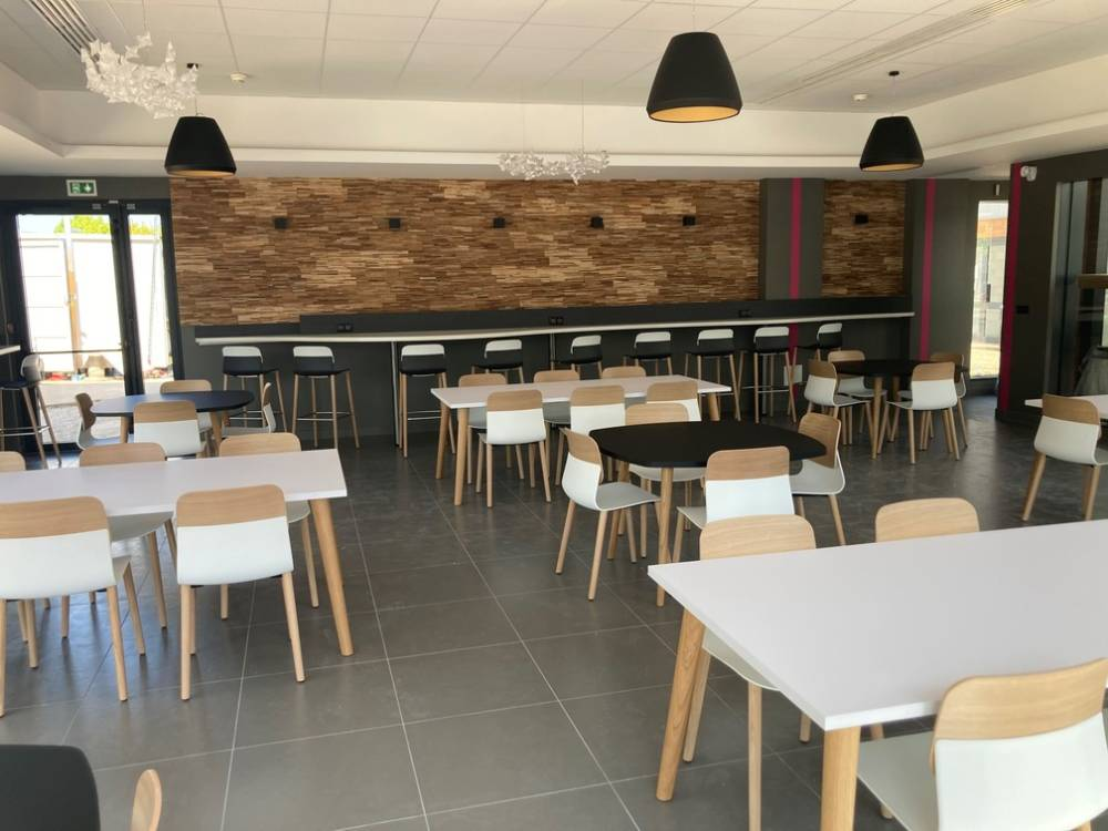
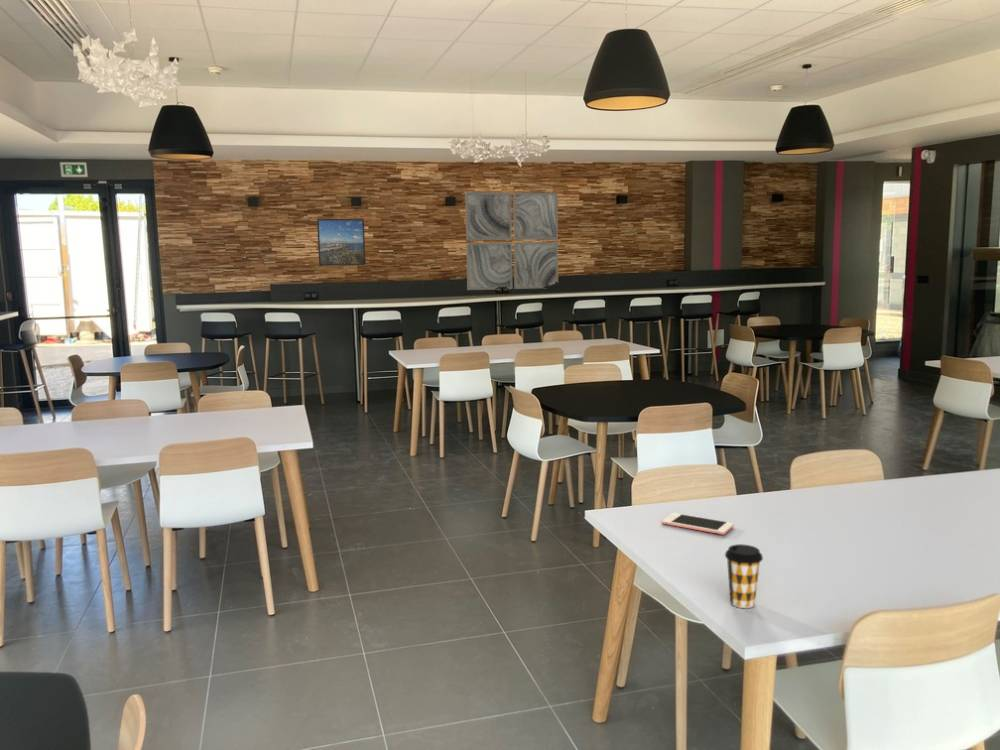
+ coffee cup (743, 576)
+ wall art (514, 242)
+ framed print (341, 242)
+ cell phone (697, 523)
